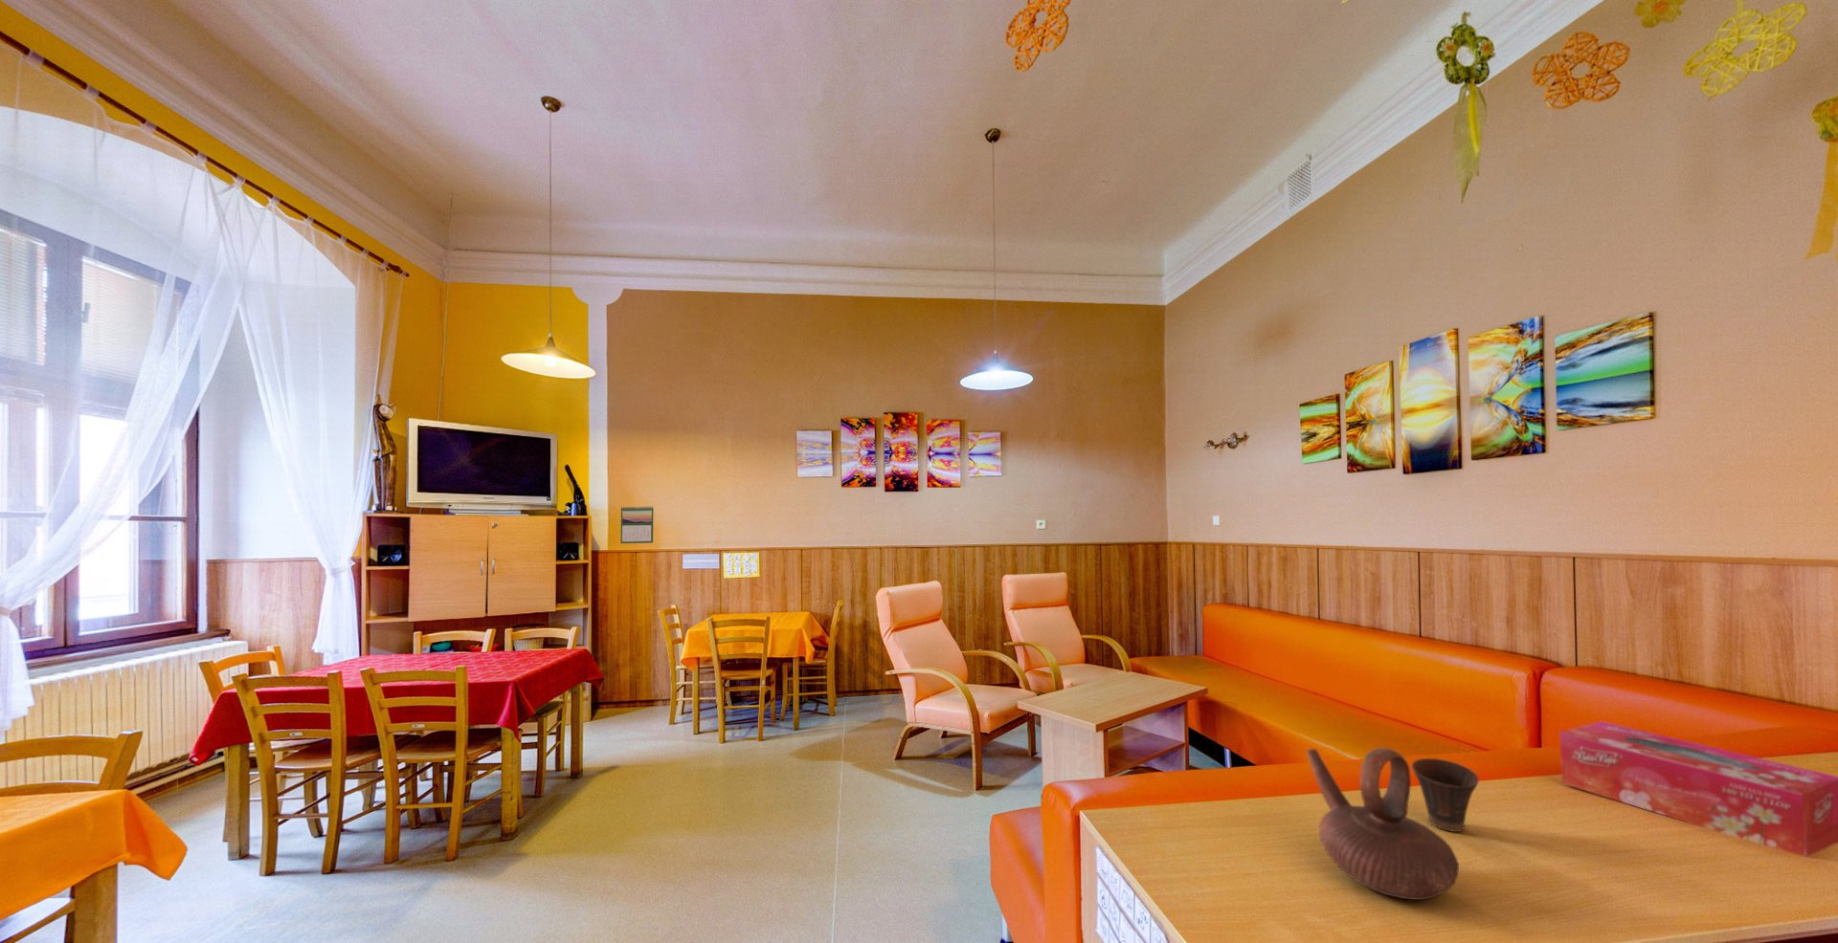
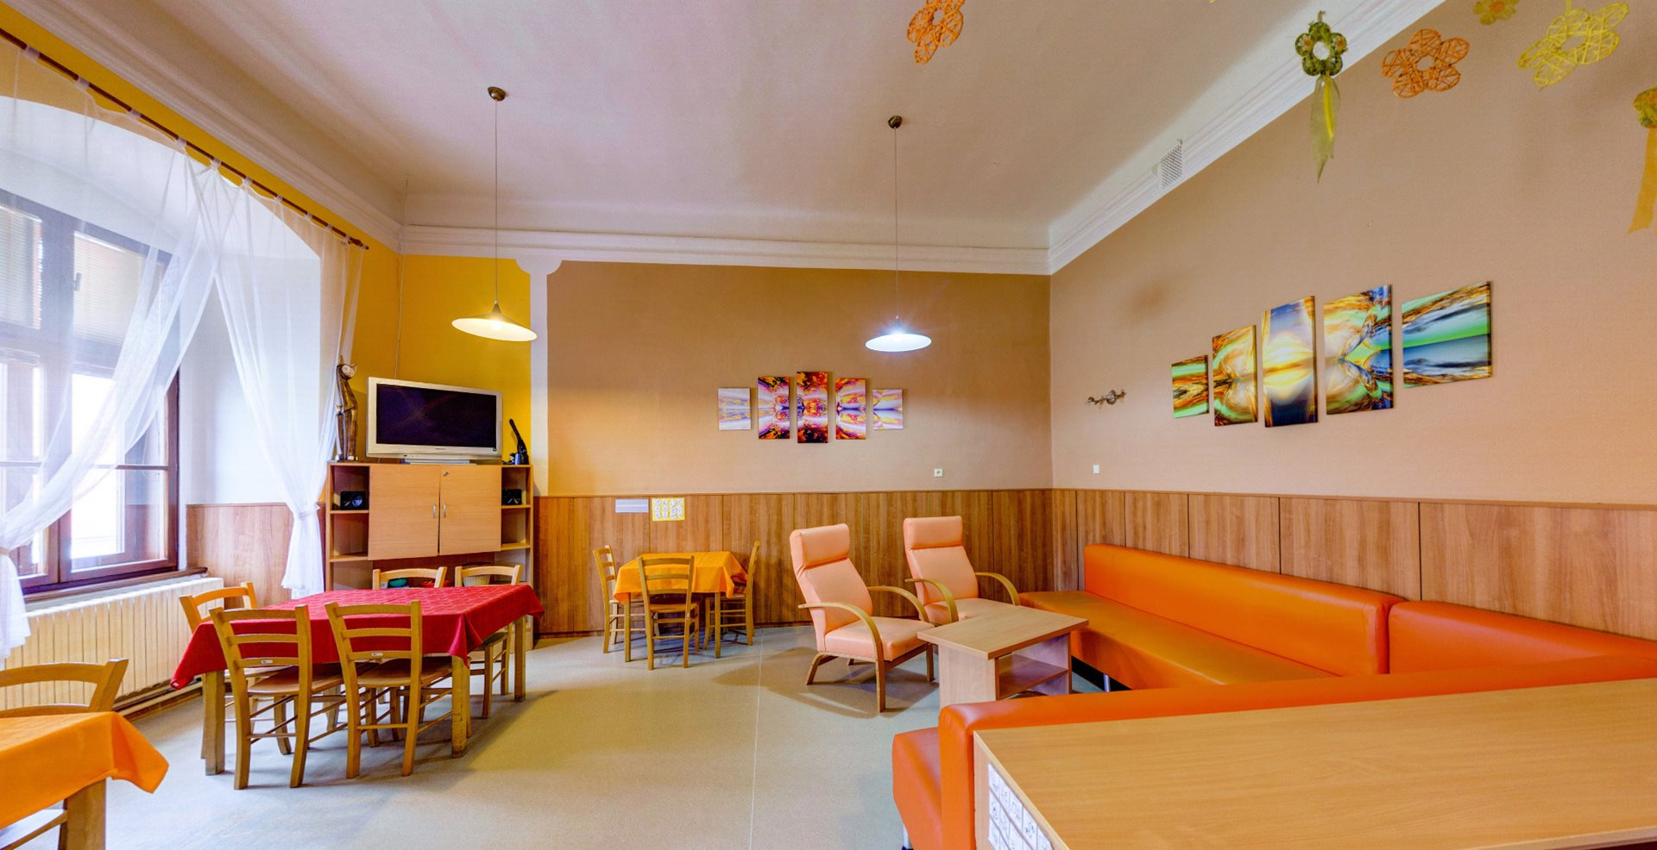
- calendar (637, 524)
- cup (1446, 797)
- tissue box (1689, 781)
- teapot (1365, 806)
